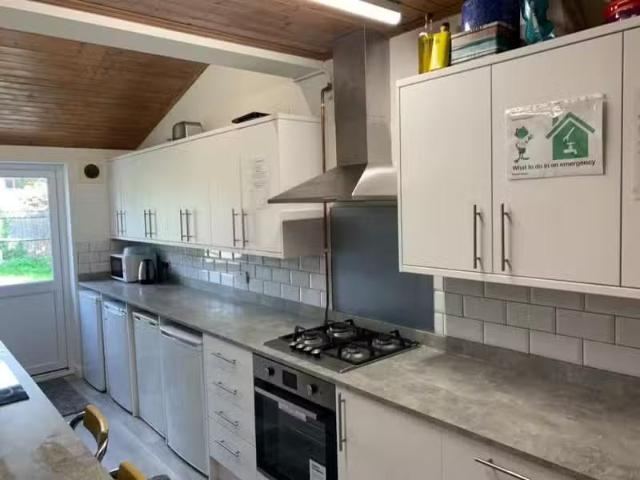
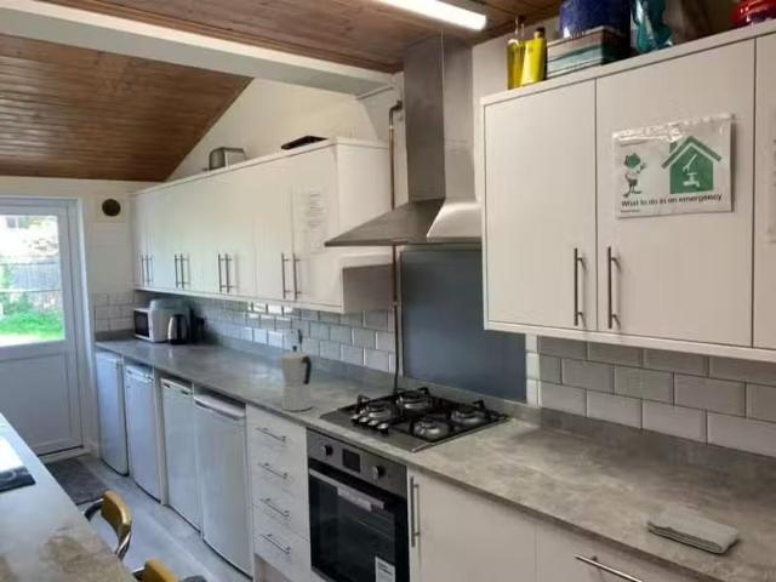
+ washcloth (691, 527)
+ moka pot (297, 376)
